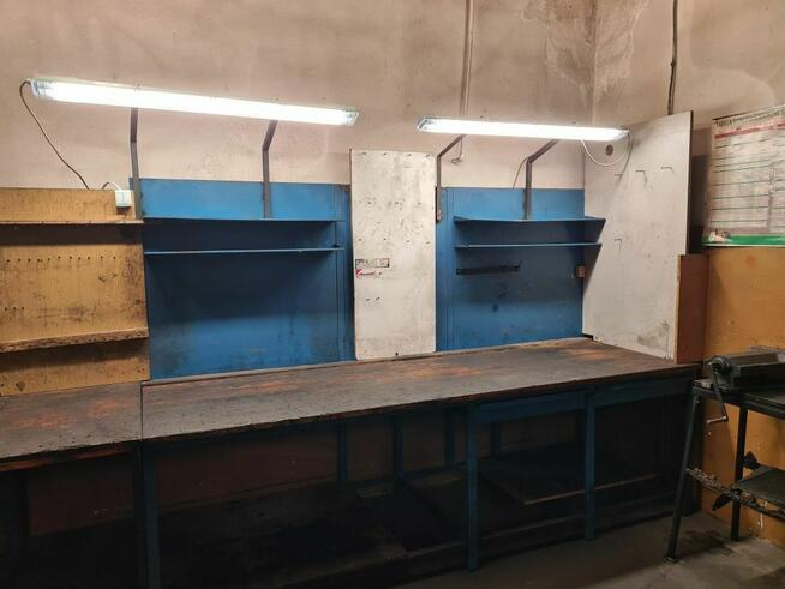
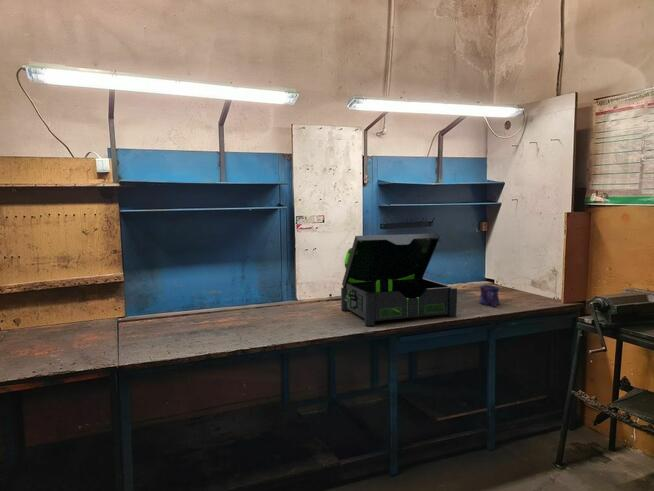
+ tool box (396, 274)
+ mug (491, 295)
